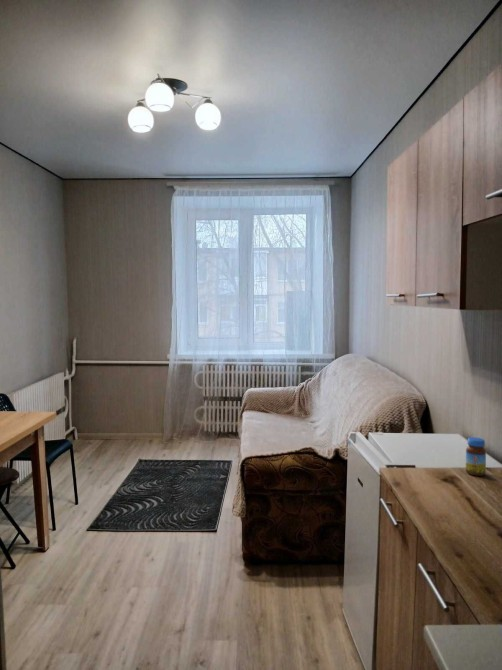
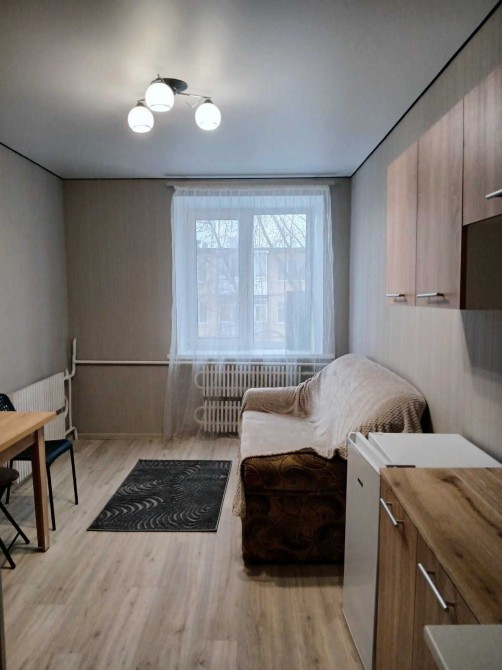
- jar (475, 455)
